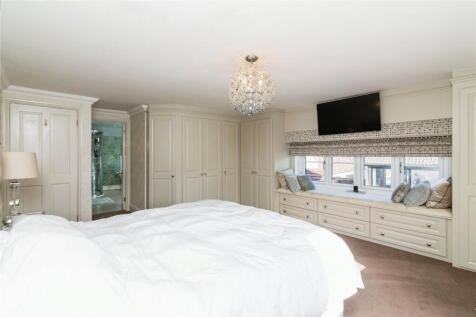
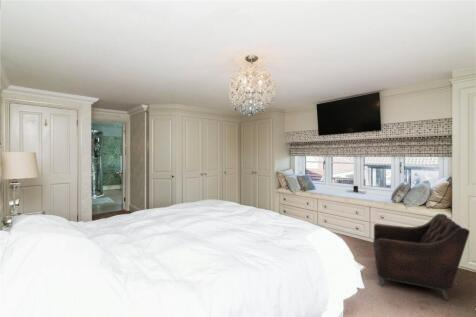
+ armchair (413, 247)
